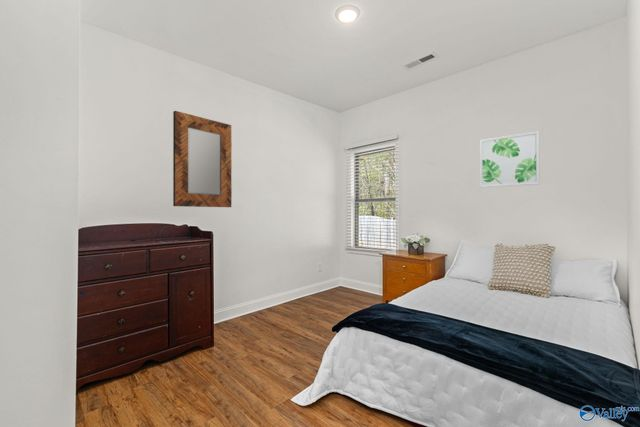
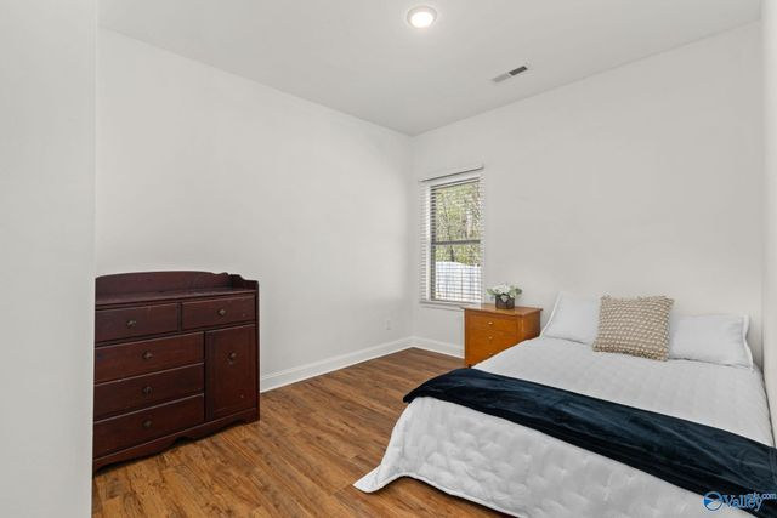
- wall art (508, 161)
- home mirror (204, 162)
